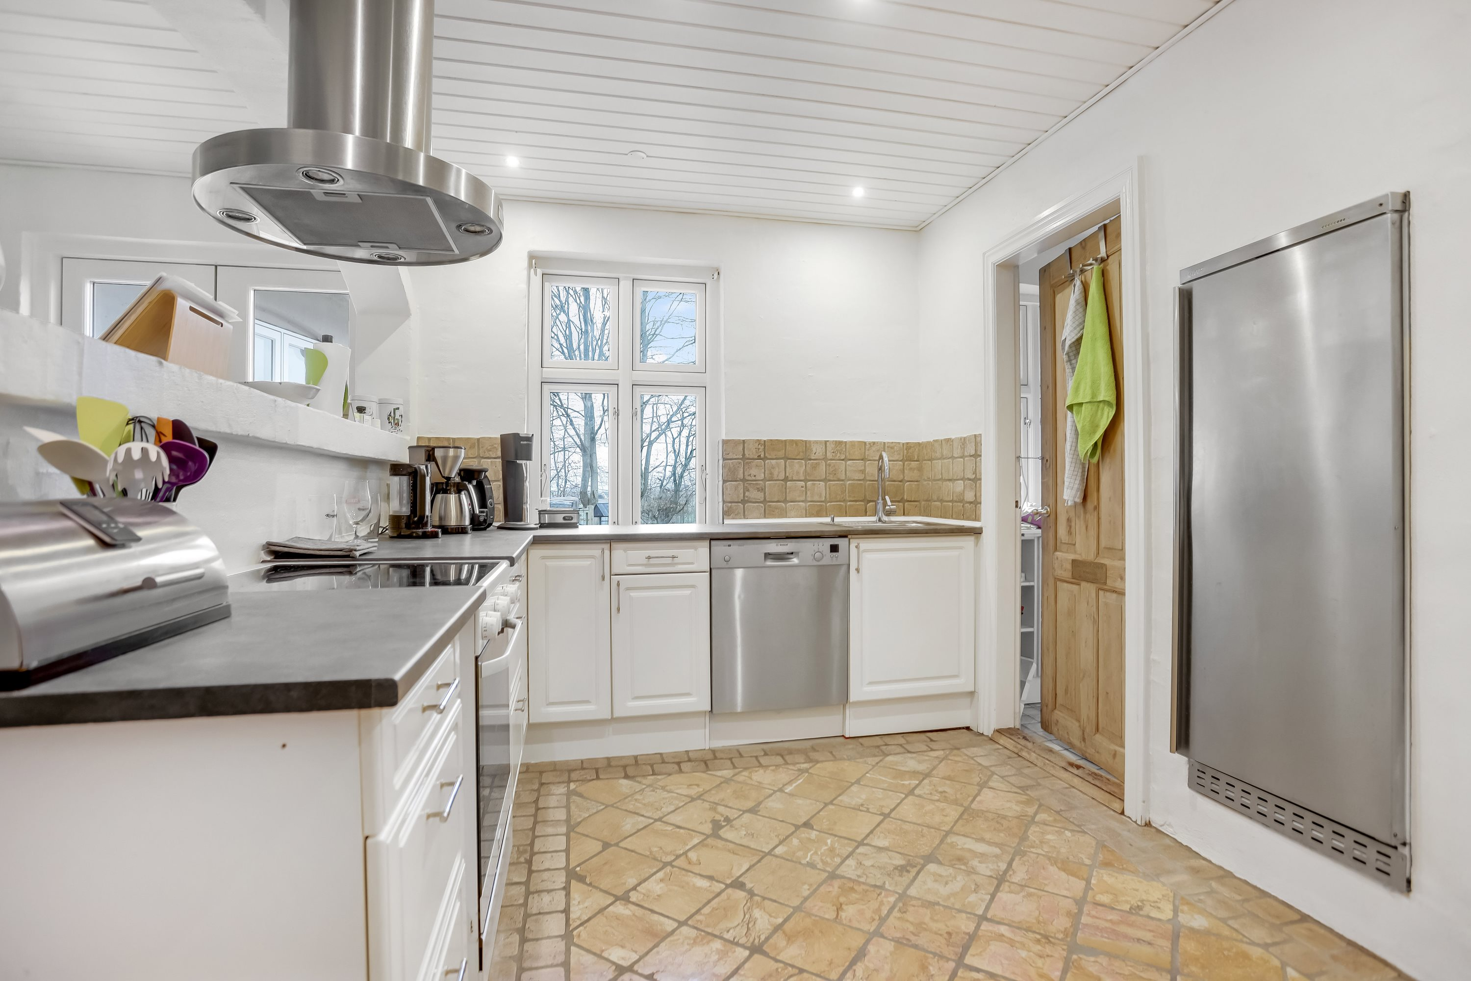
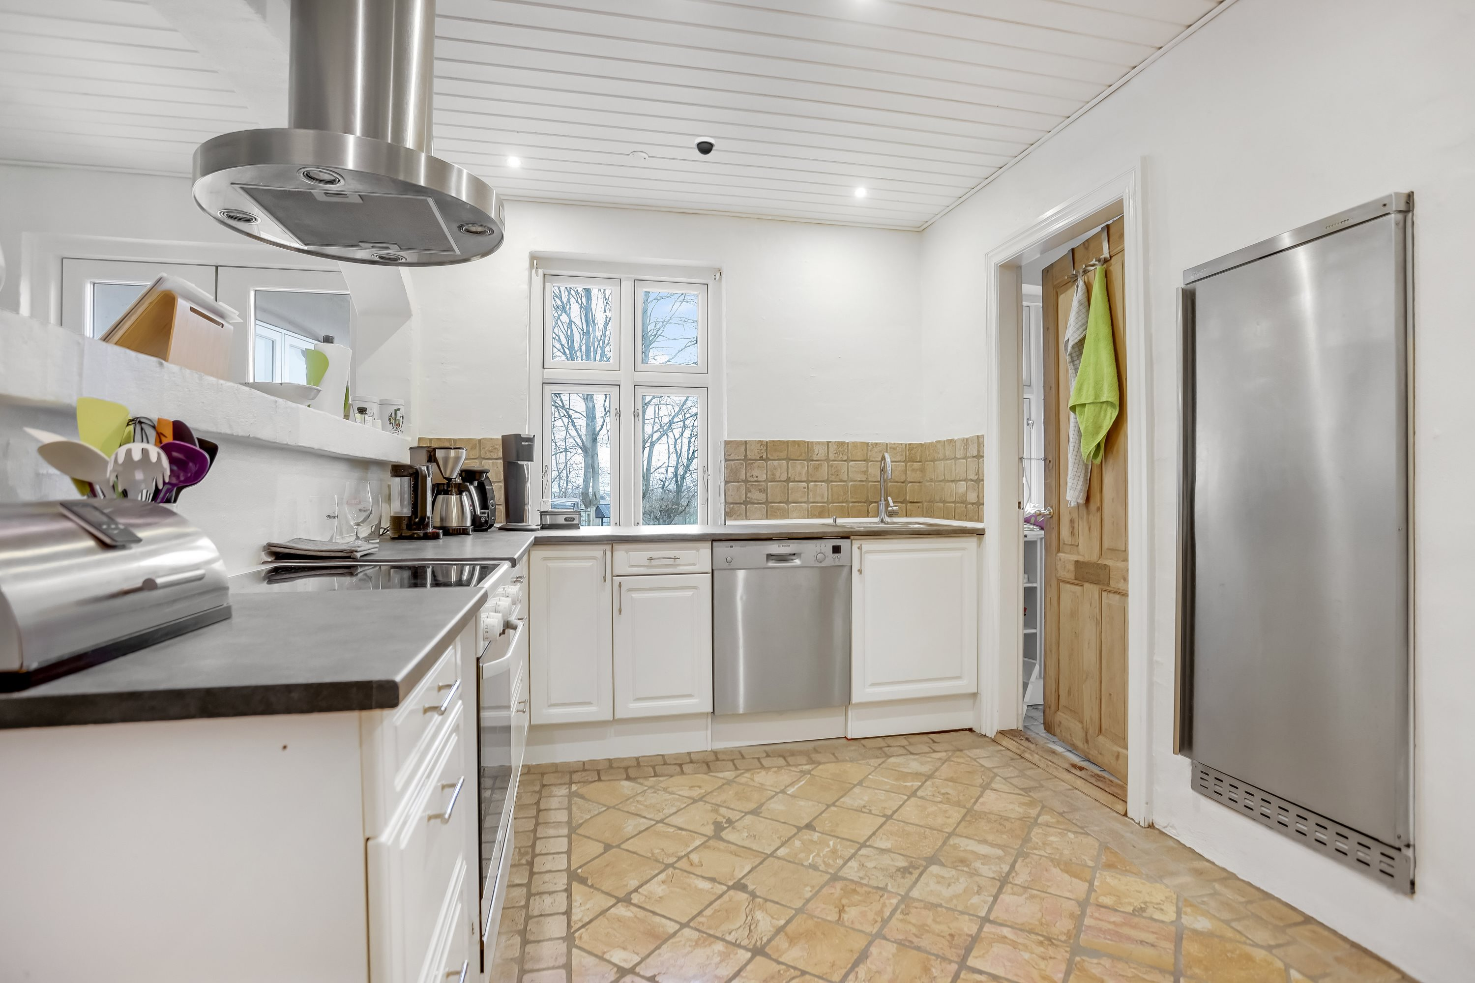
+ dome security camera (705, 148)
